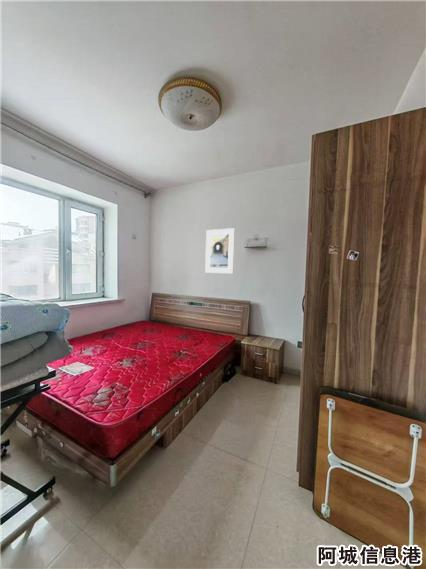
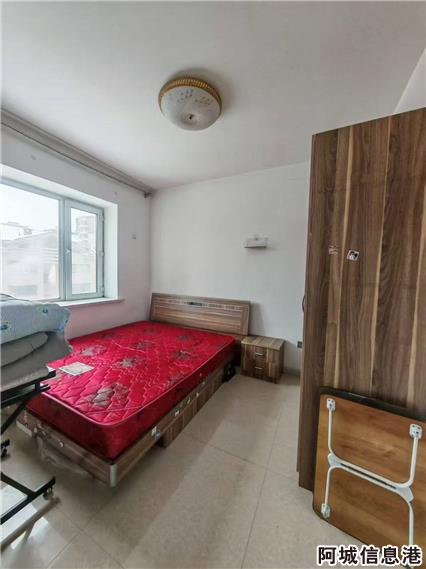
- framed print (219, 251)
